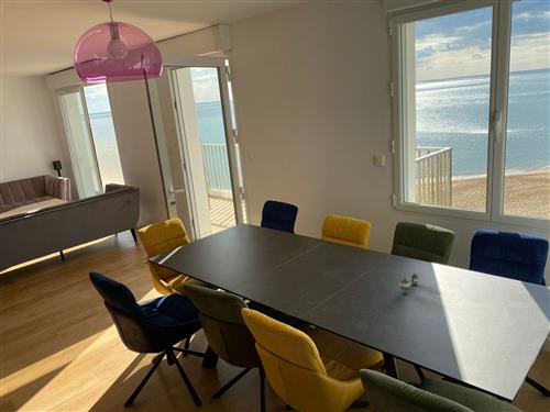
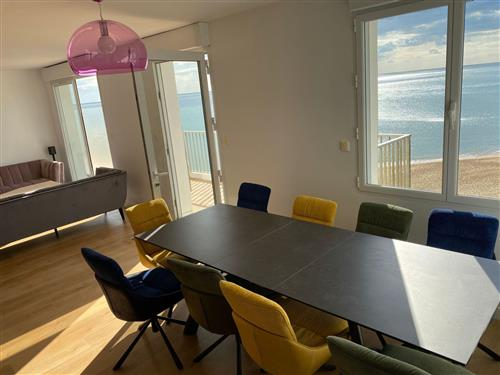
- teapot (408, 281)
